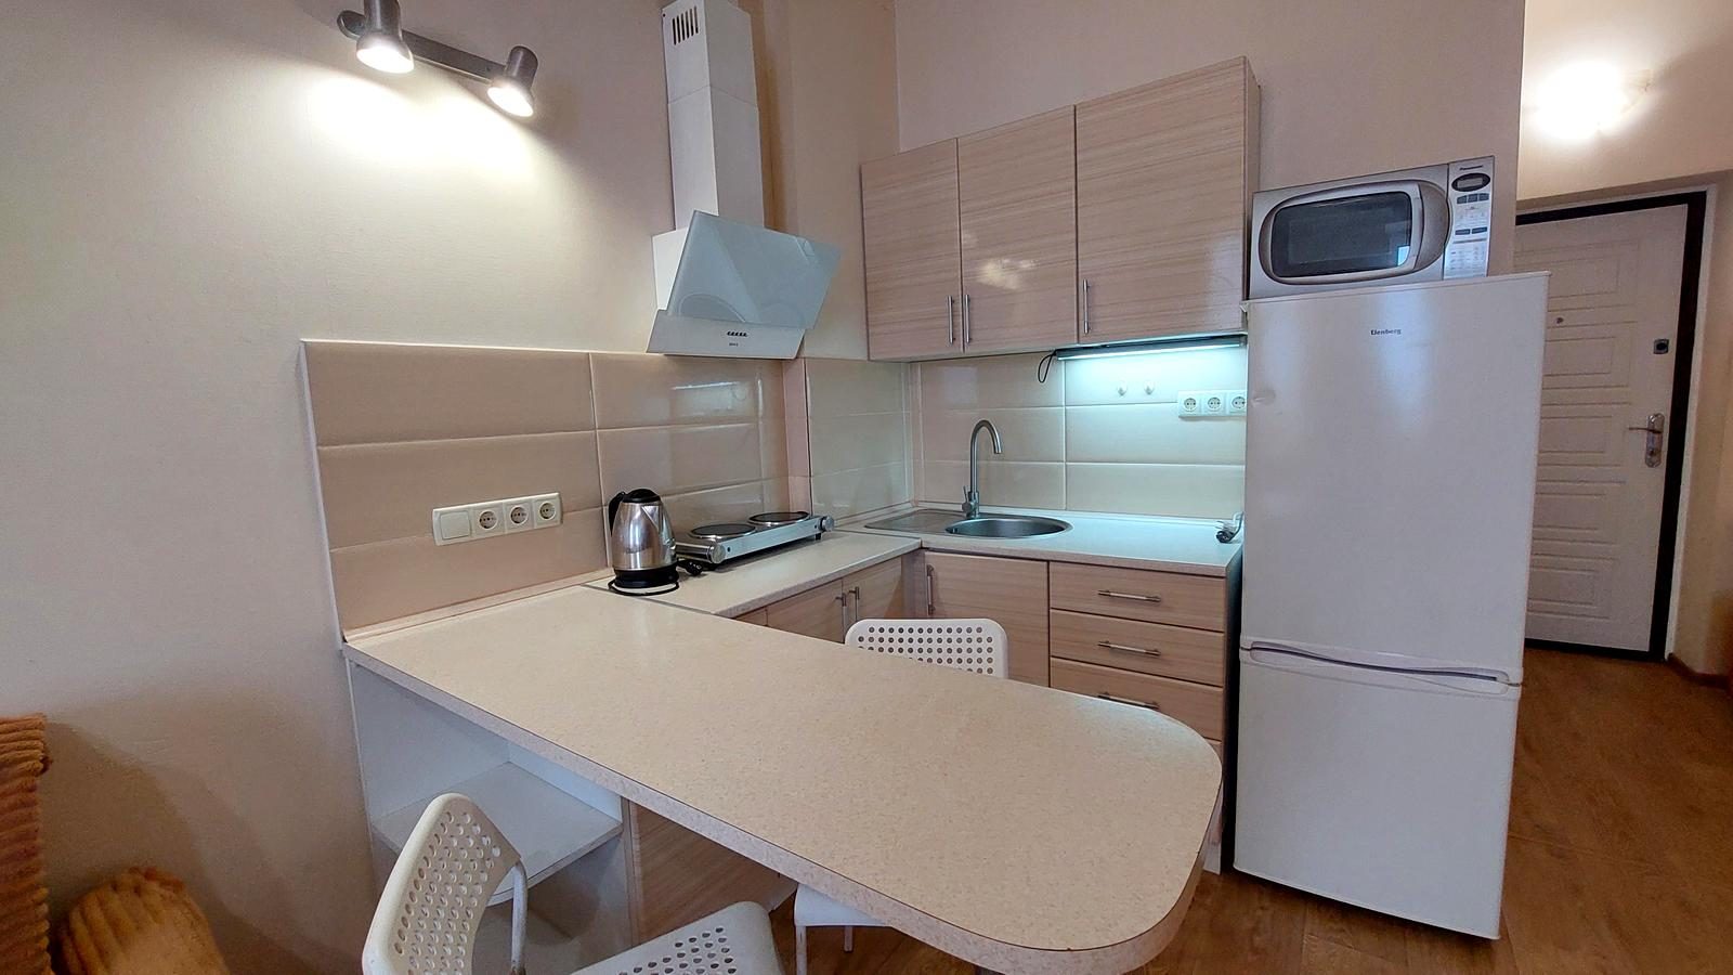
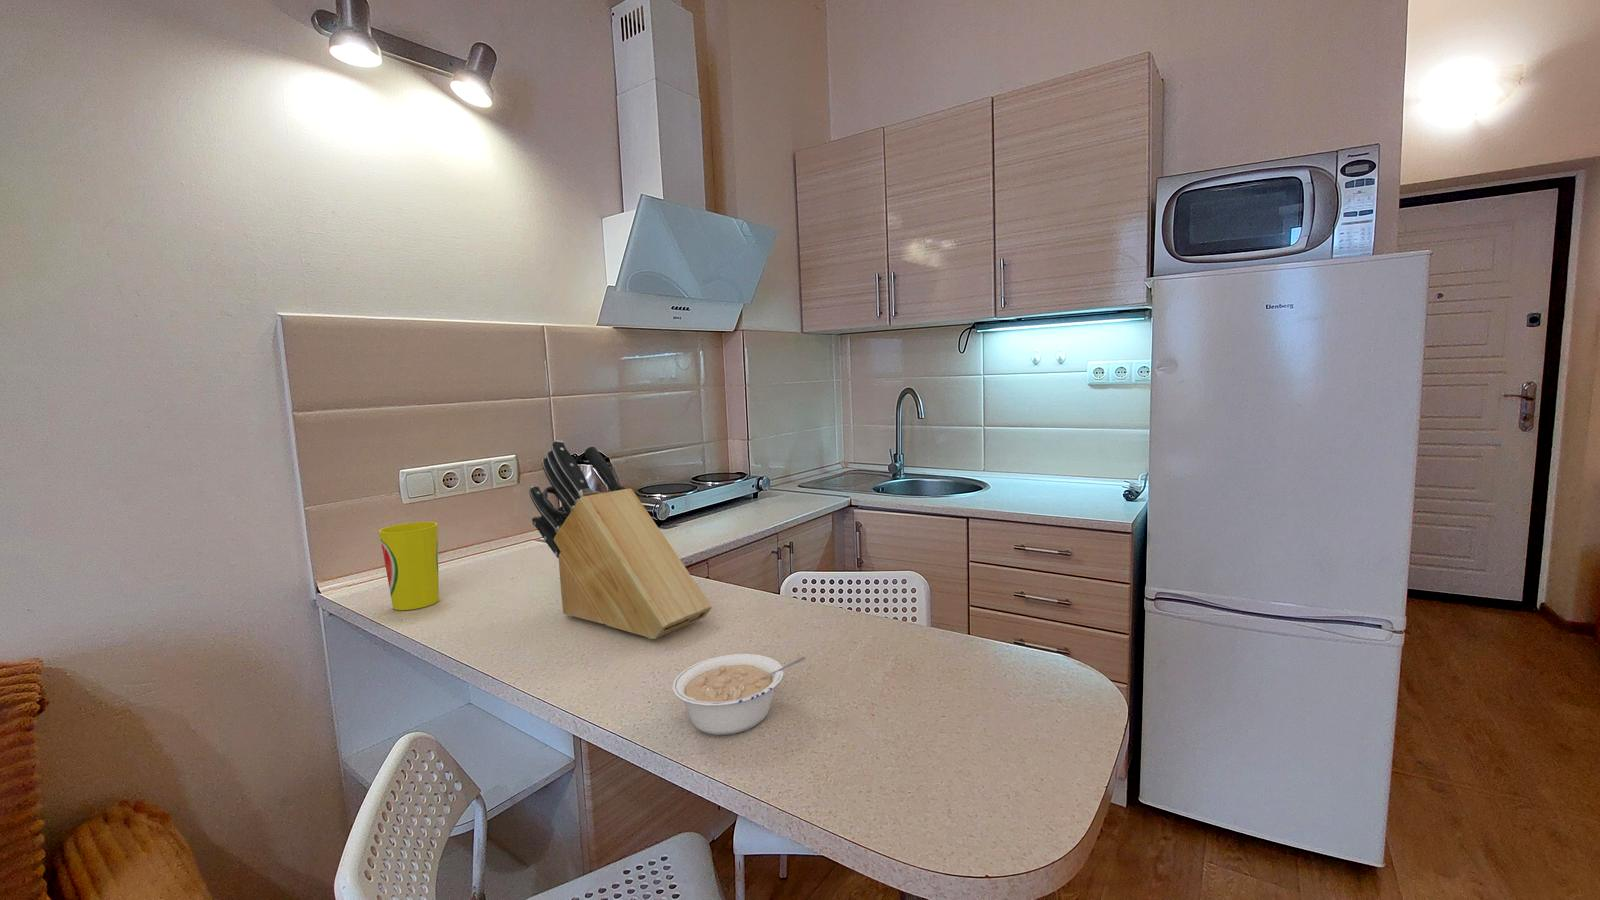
+ knife block (612, 527)
+ cup (412, 565)
+ legume (733, 690)
